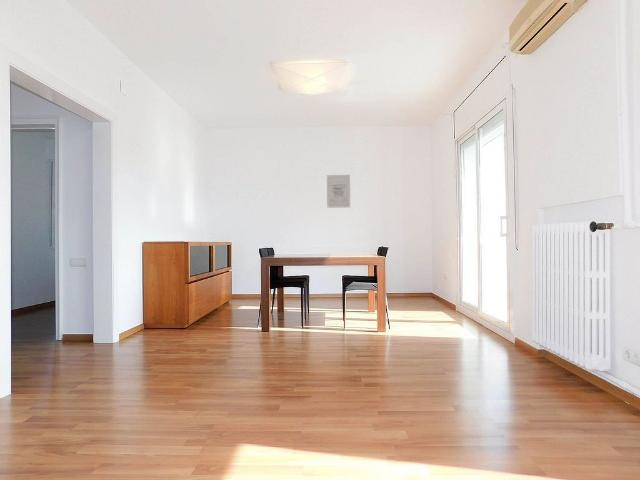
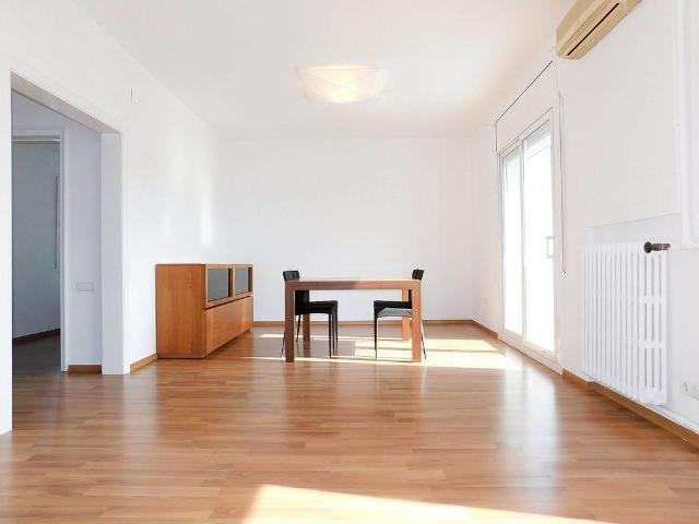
- wall art (338, 191)
